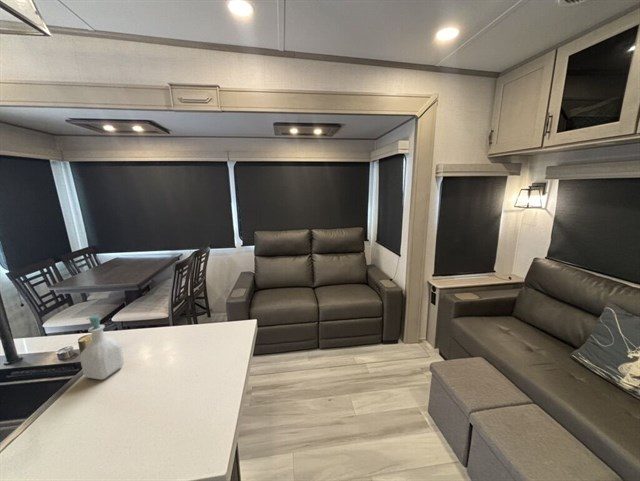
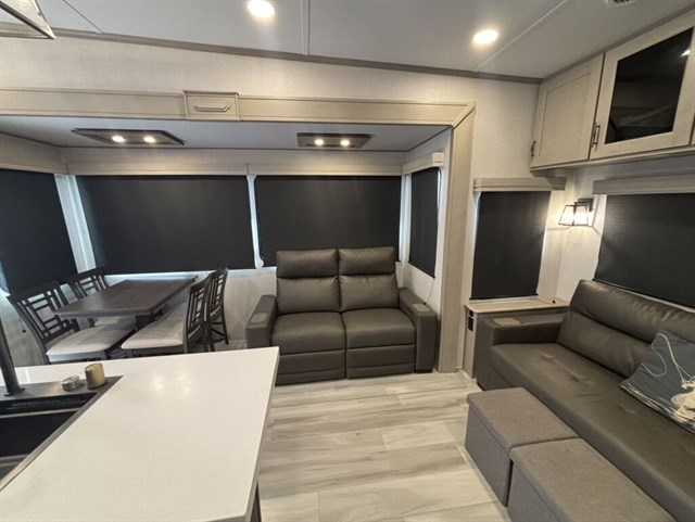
- soap bottle (99, 344)
